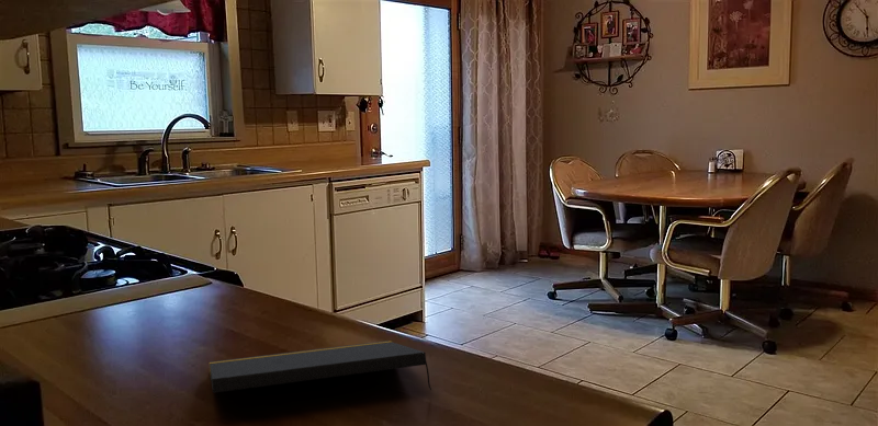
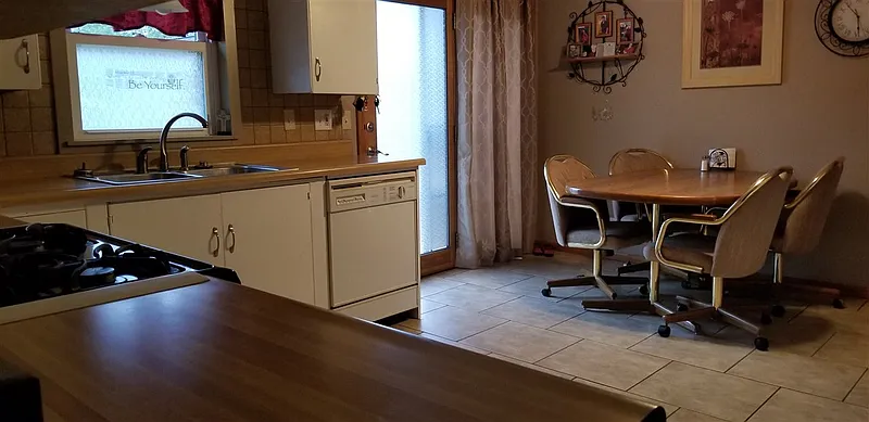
- notepad (312, 362)
